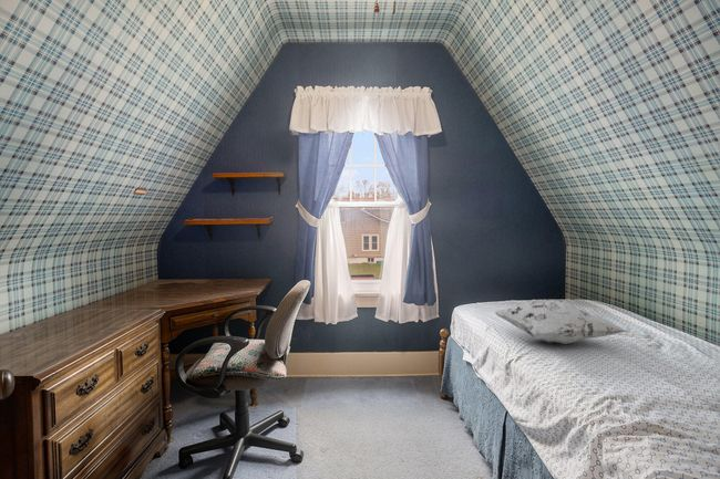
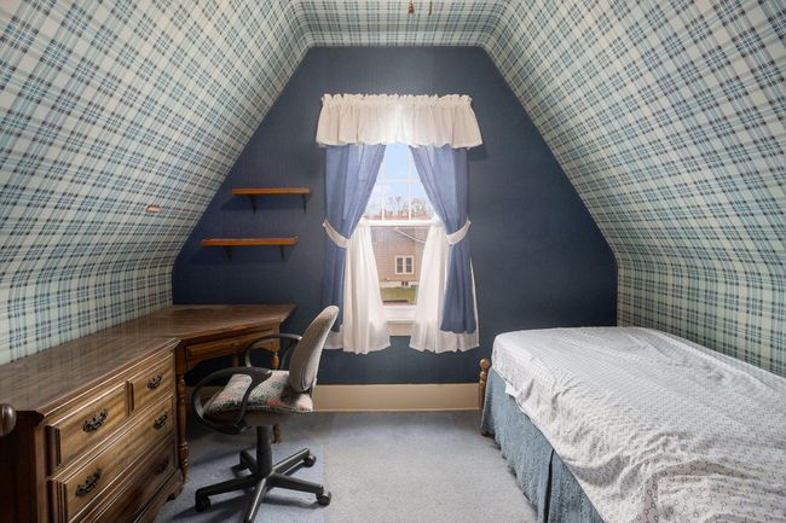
- decorative pillow (554, 321)
